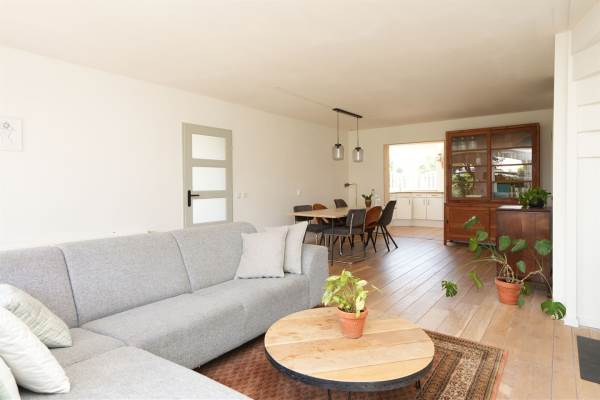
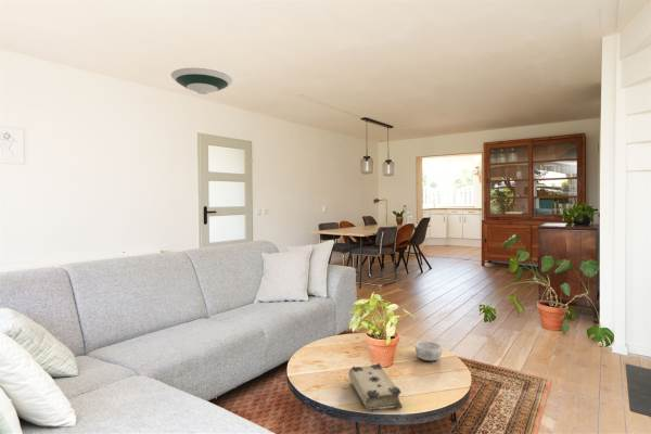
+ decorative bowl (426, 350)
+ book (373, 385)
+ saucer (202, 85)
